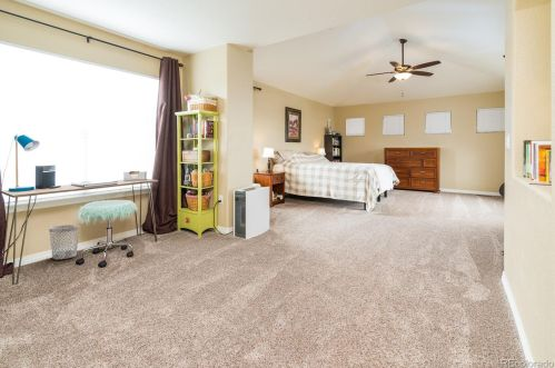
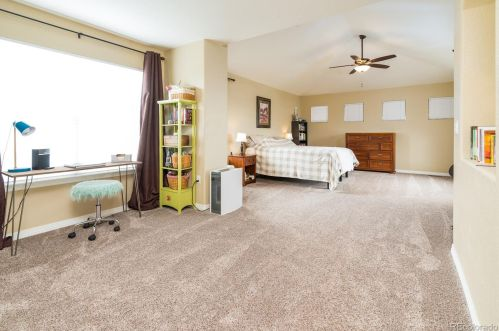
- wastebasket (63, 241)
